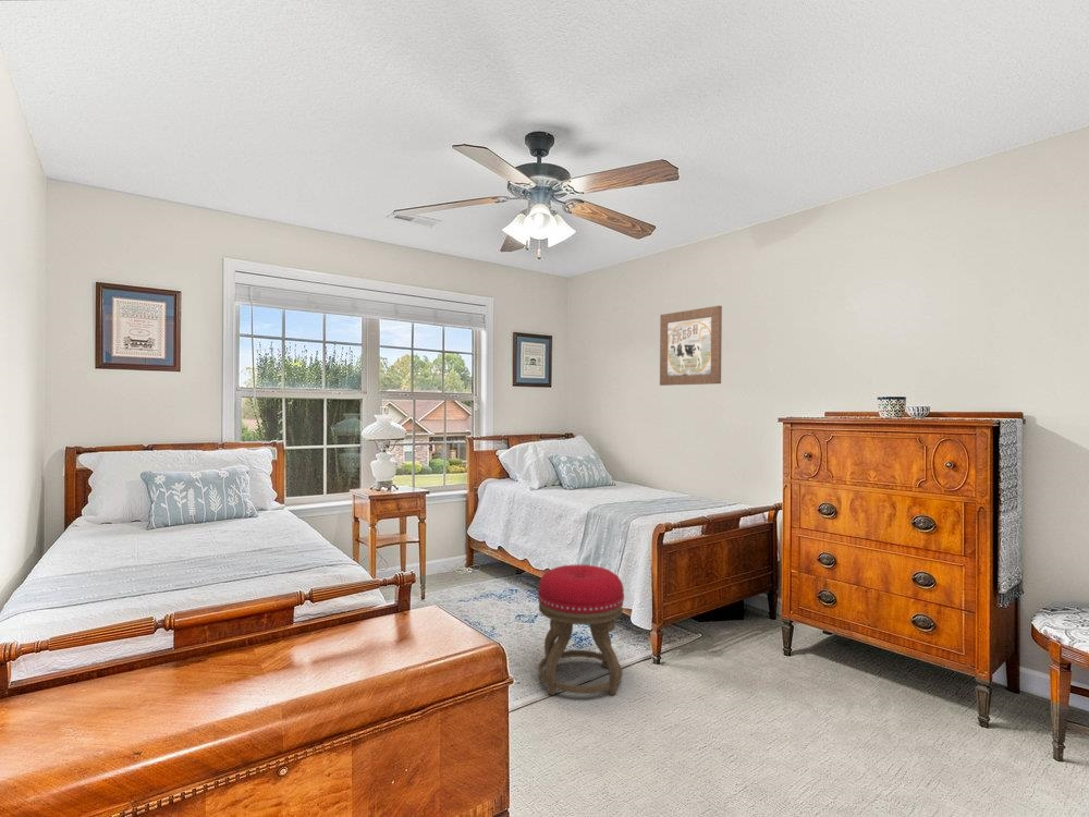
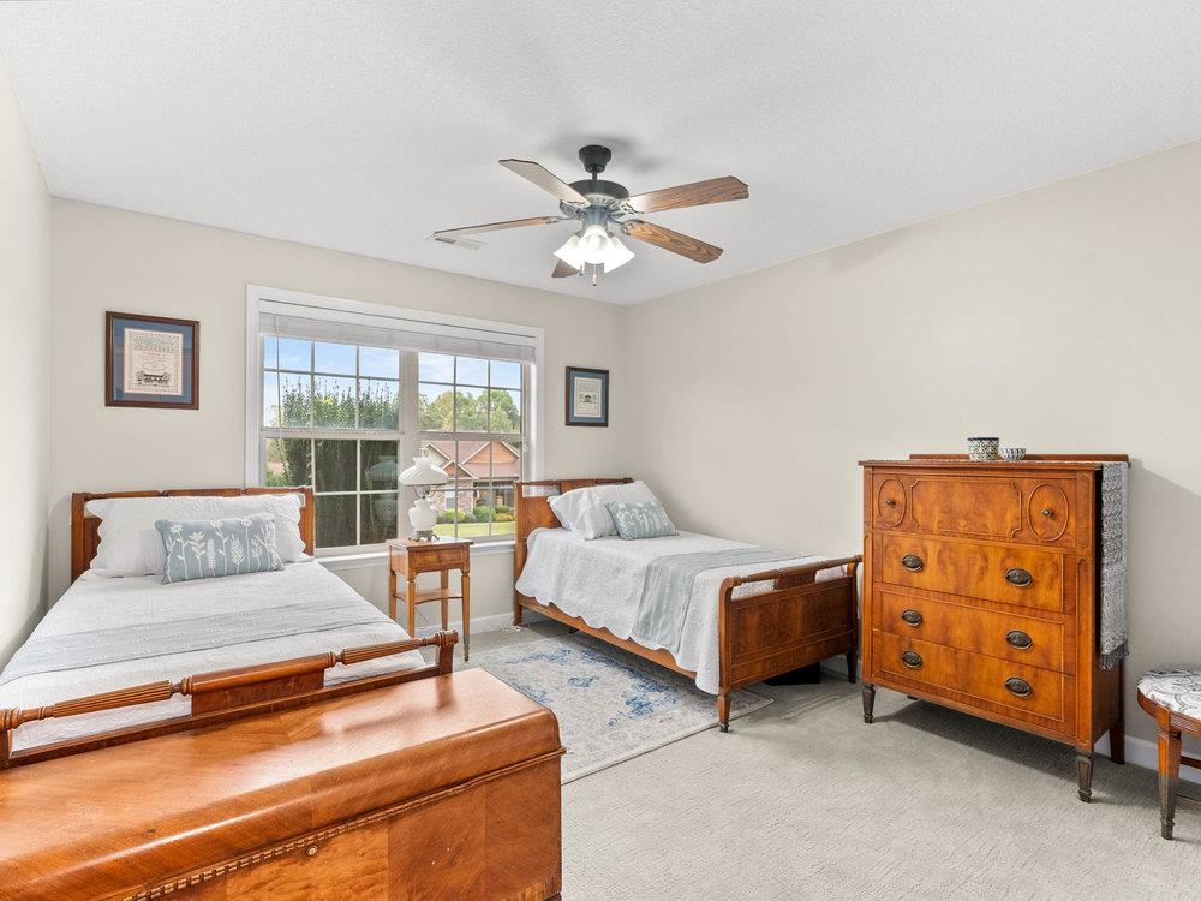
- wall art (688, 347)
- stool (579, 623)
